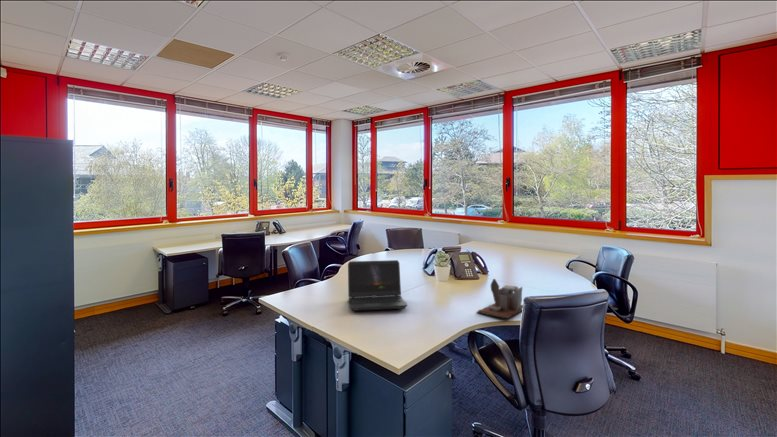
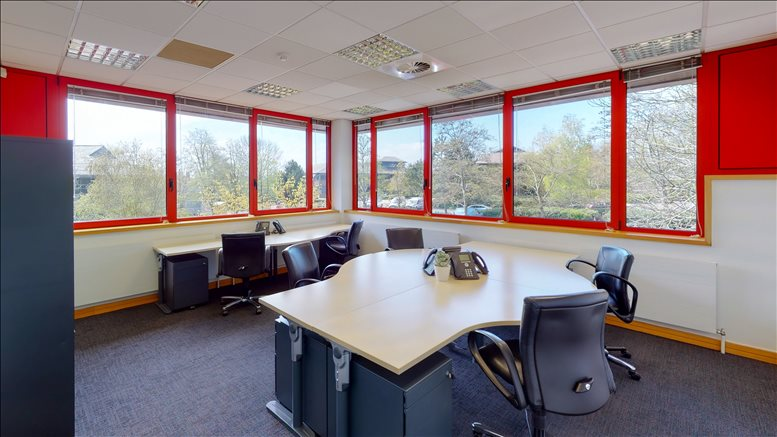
- laptop computer (376, 283)
- desk organizer (502, 294)
